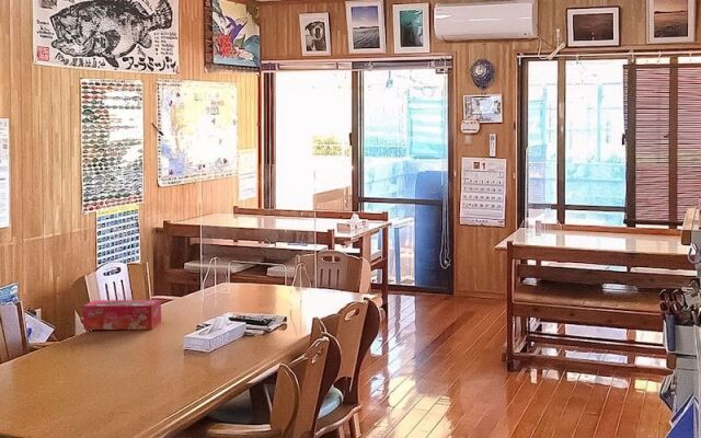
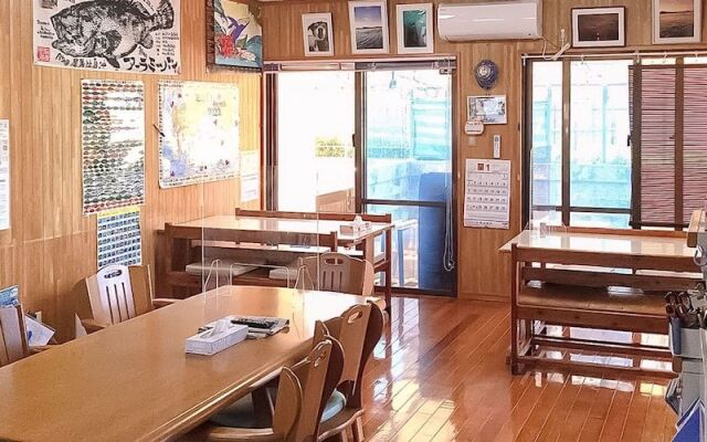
- tissue box (123, 314)
